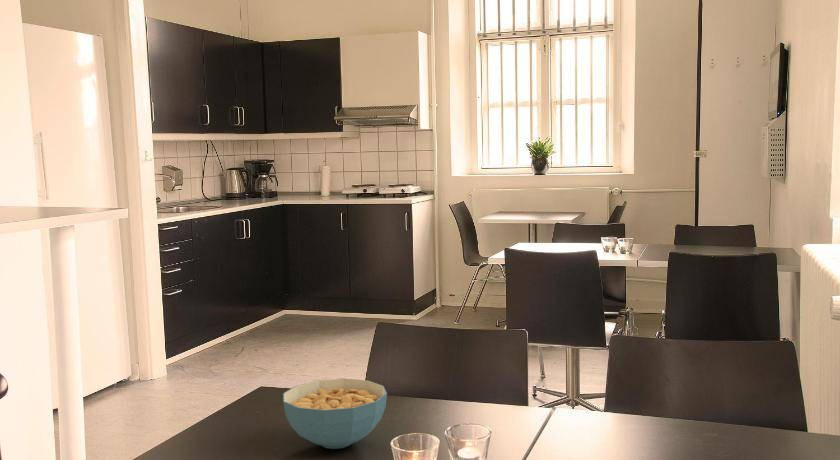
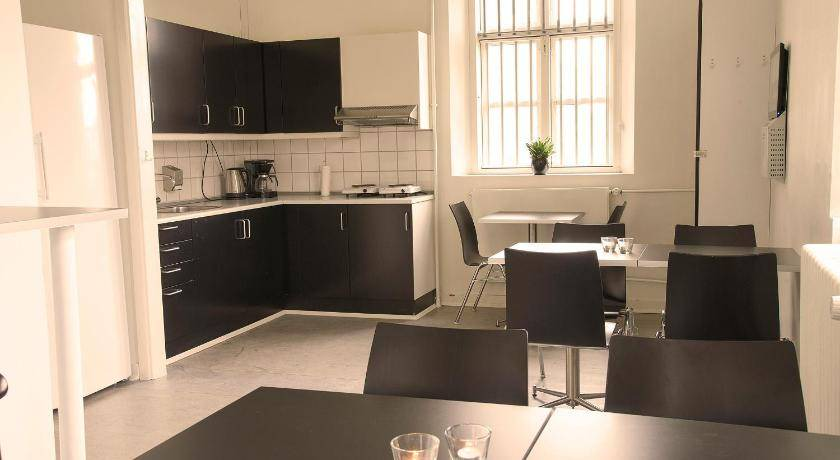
- cereal bowl (335, 418)
